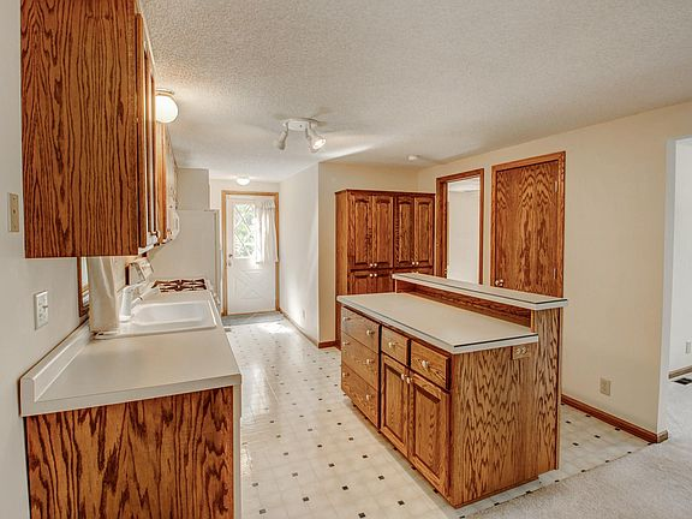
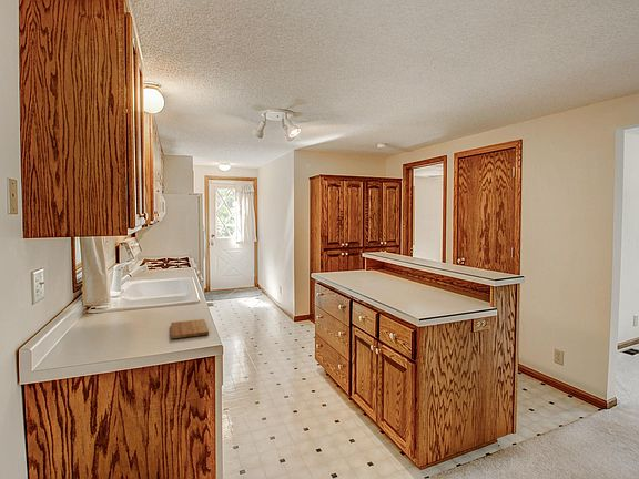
+ cutting board (189, 327)
